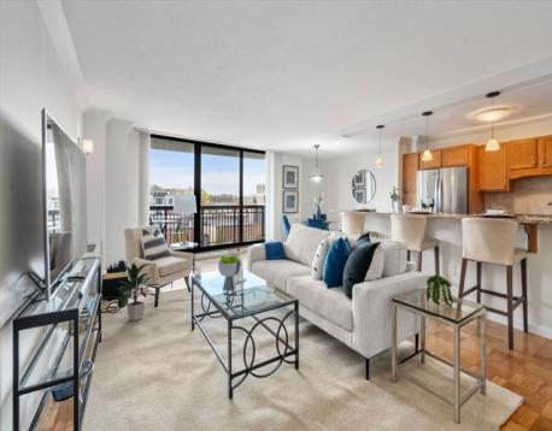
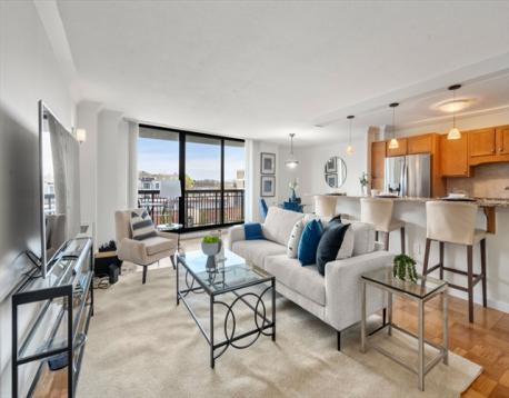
- indoor plant (135, 288)
